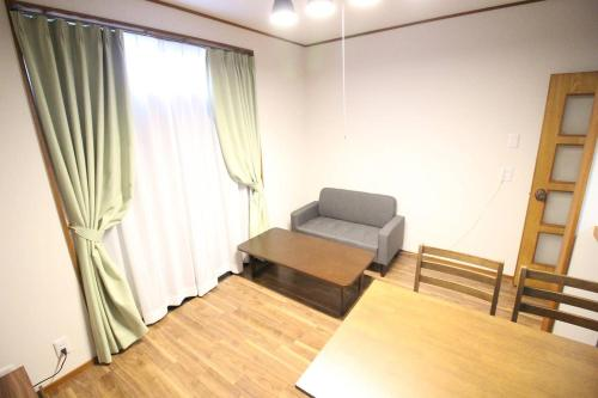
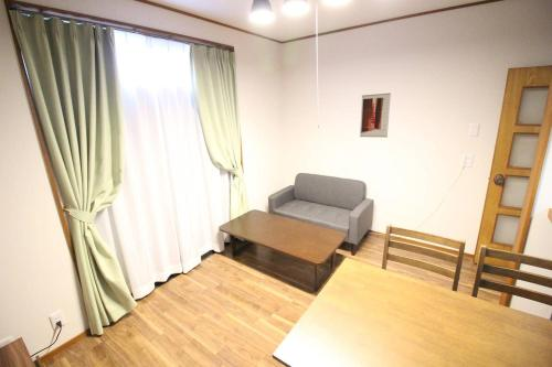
+ wall art (374, 116)
